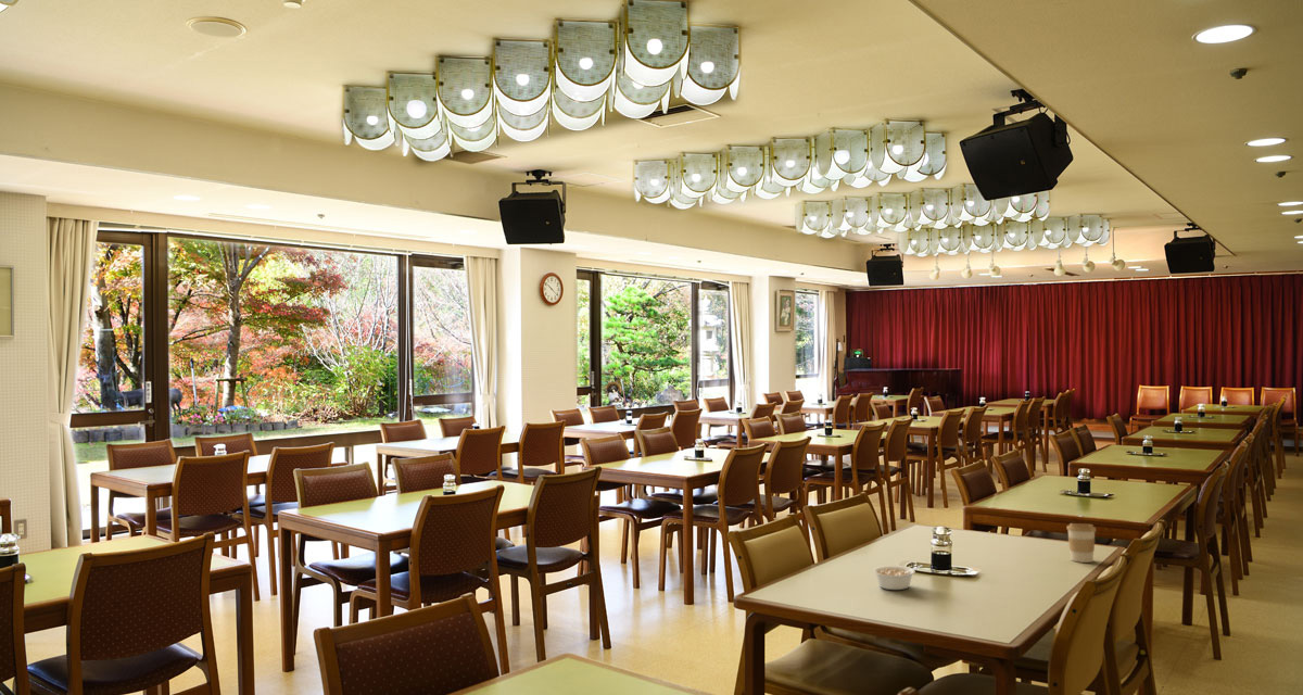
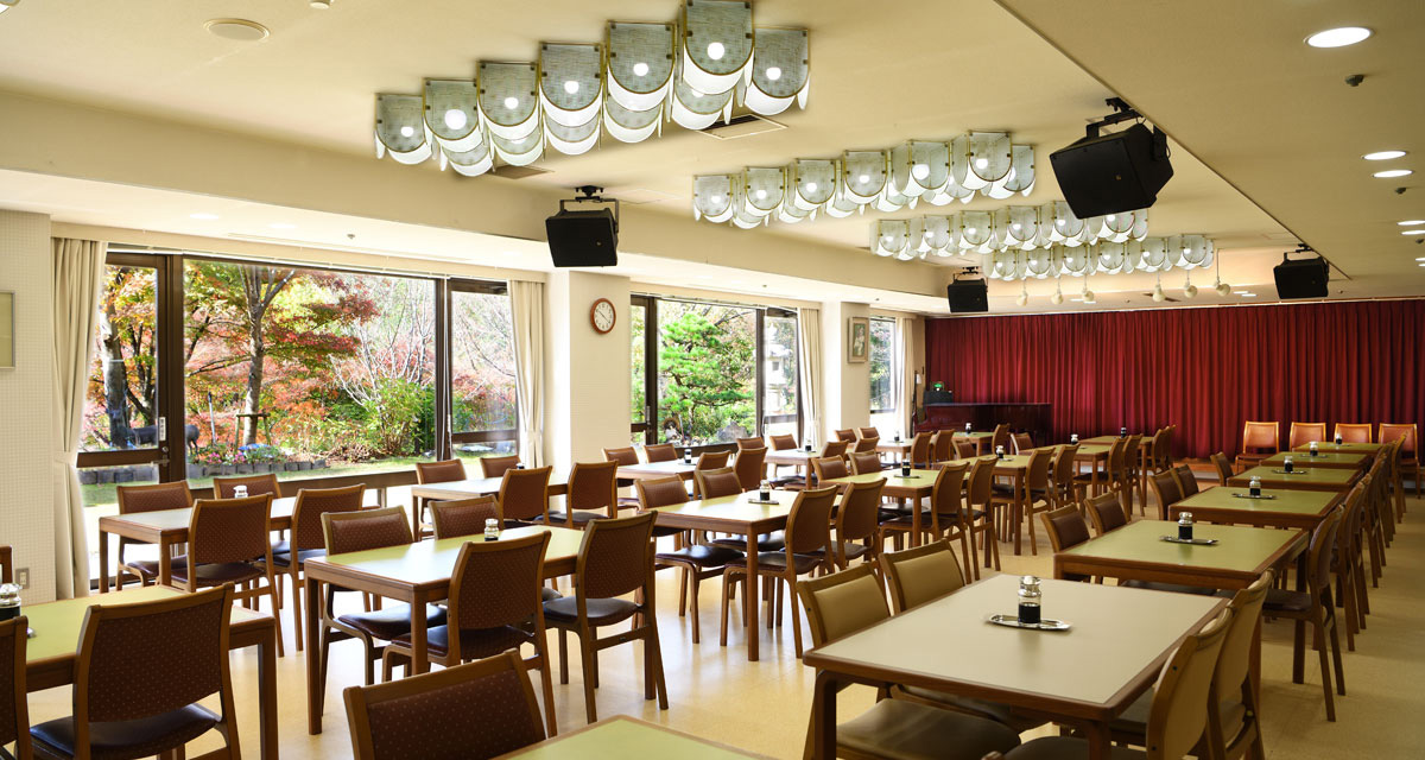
- coffee cup (1081, 541)
- legume (895, 576)
